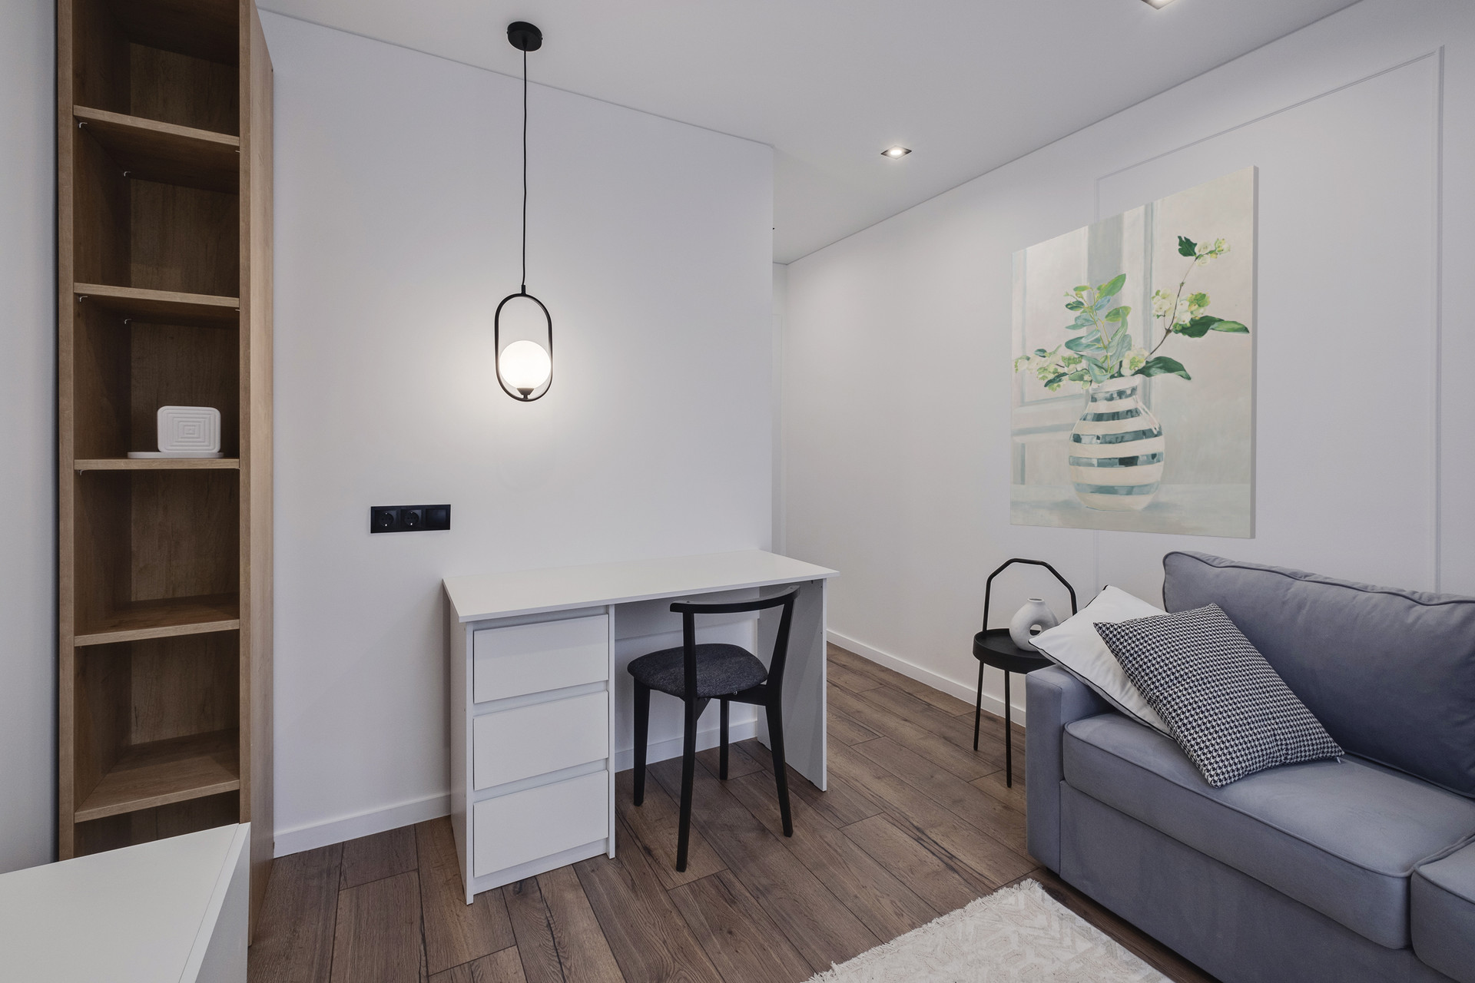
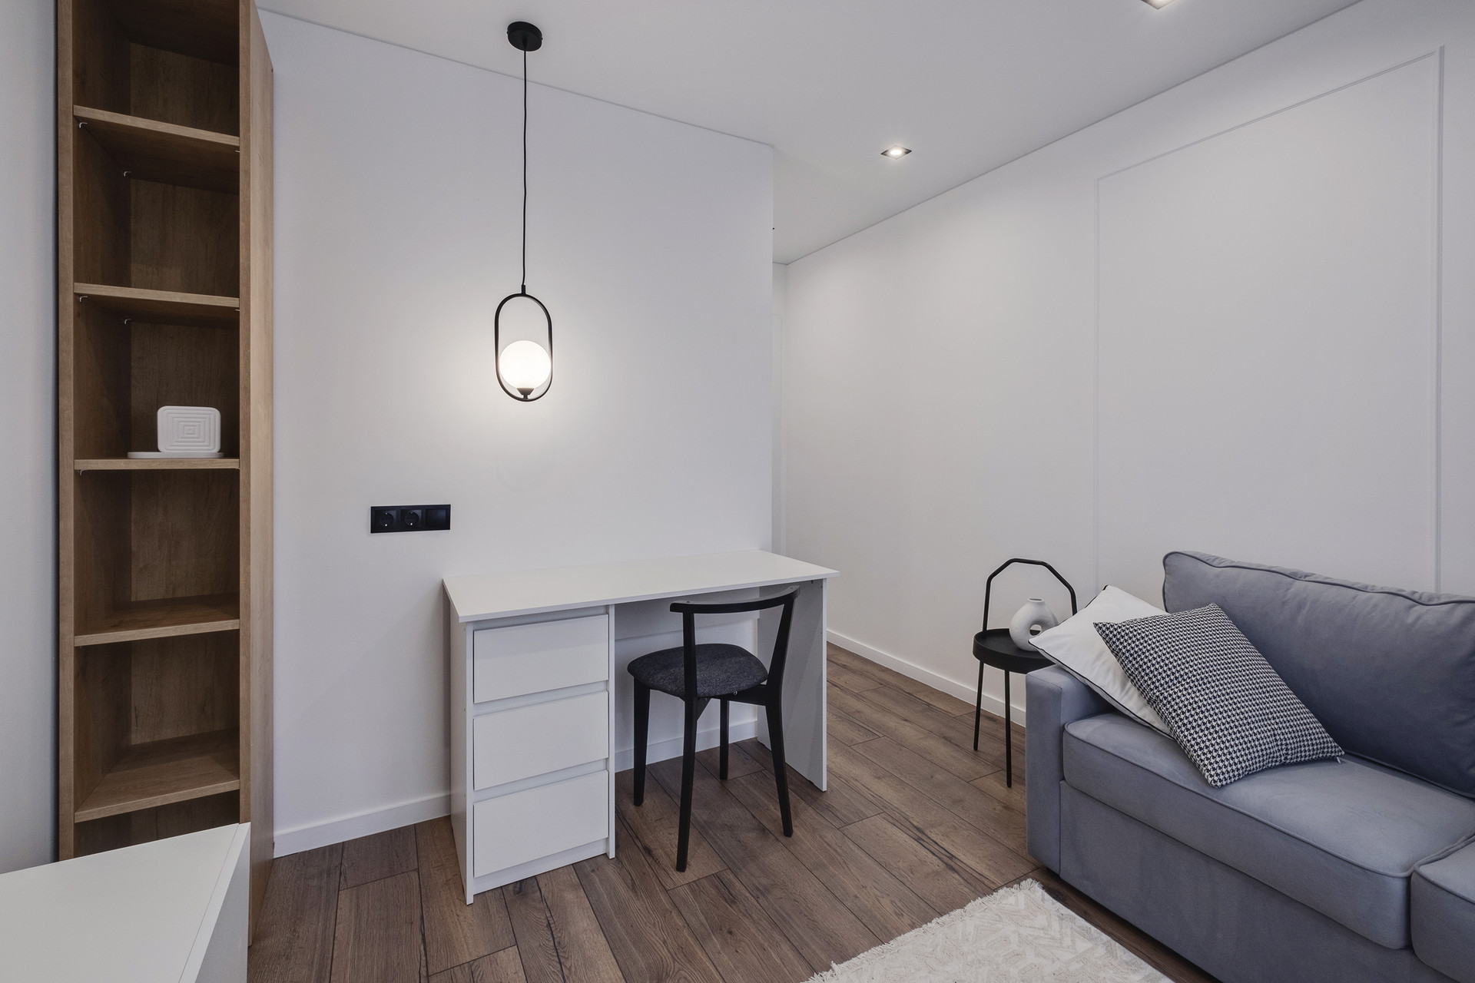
- wall art (1115, 373)
